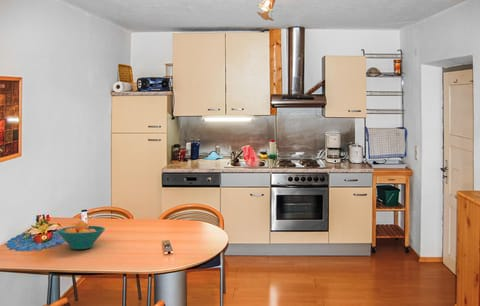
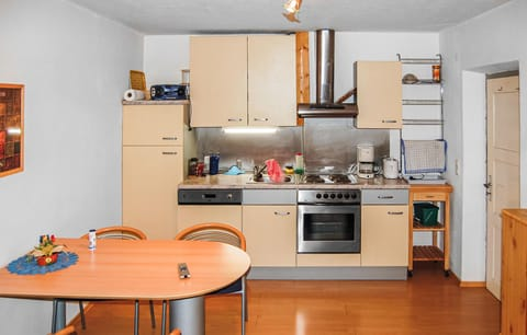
- fruit bowl (81, 234)
